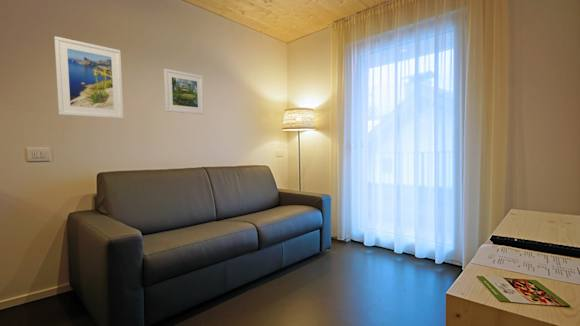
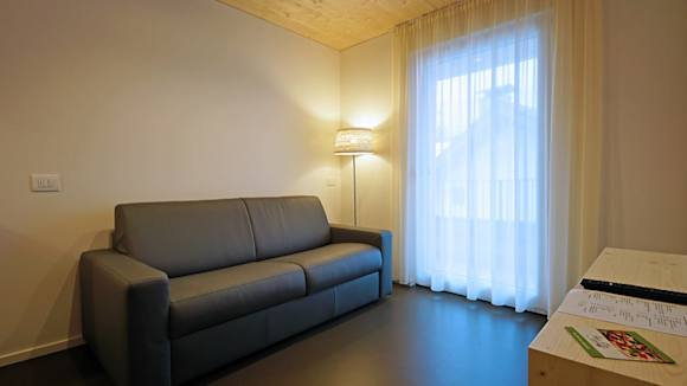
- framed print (91, 80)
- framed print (184, 92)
